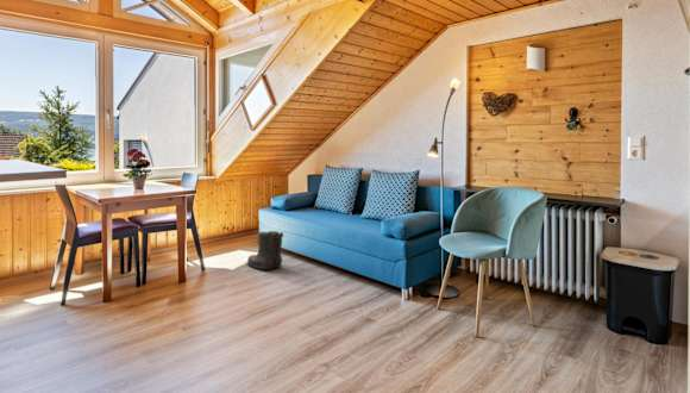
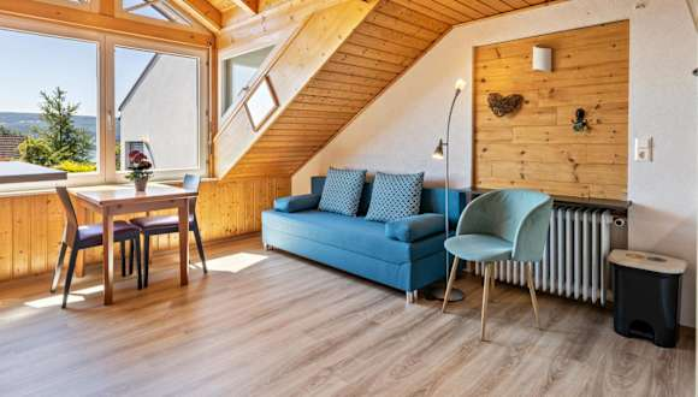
- boots (265, 248)
